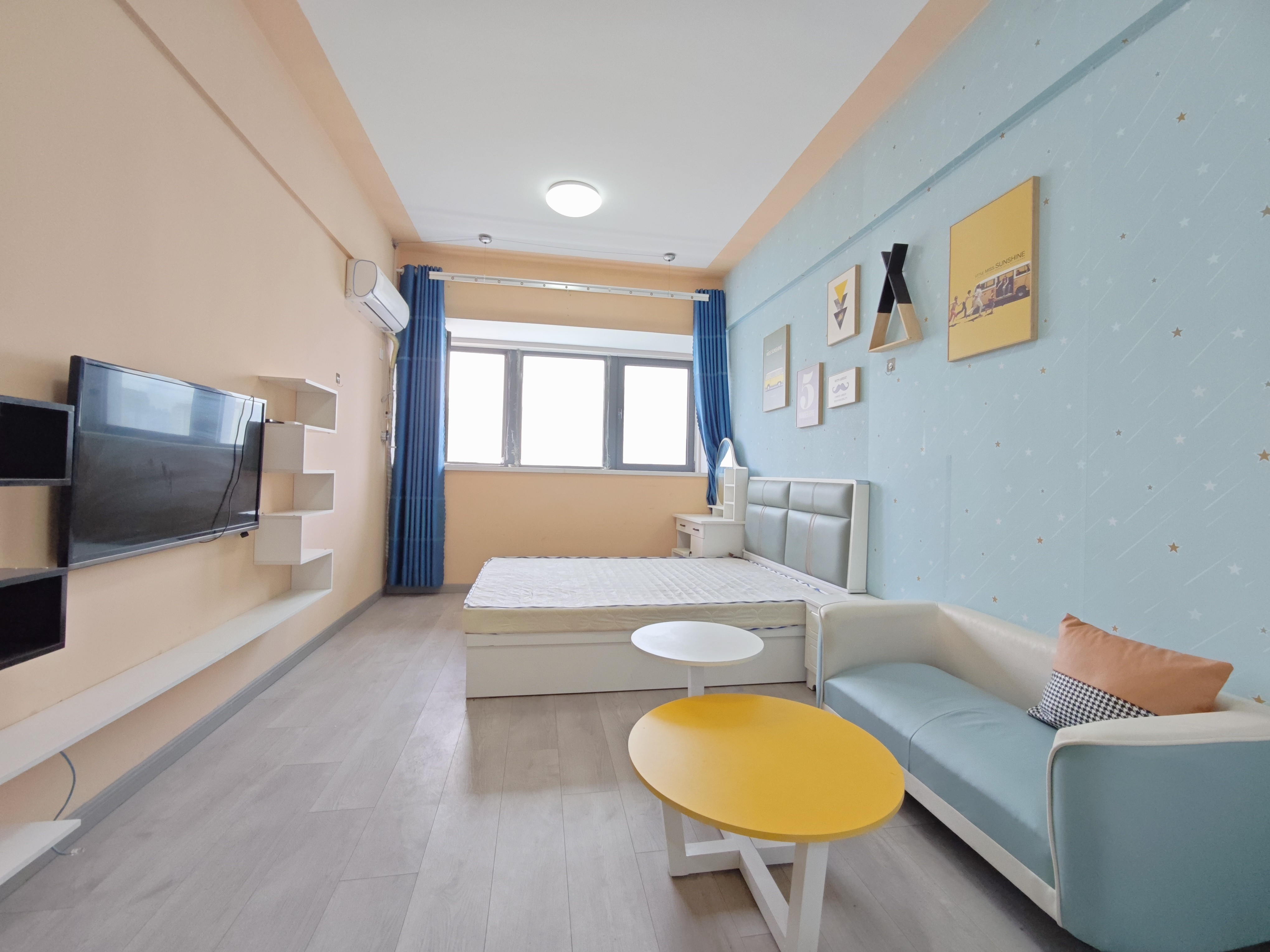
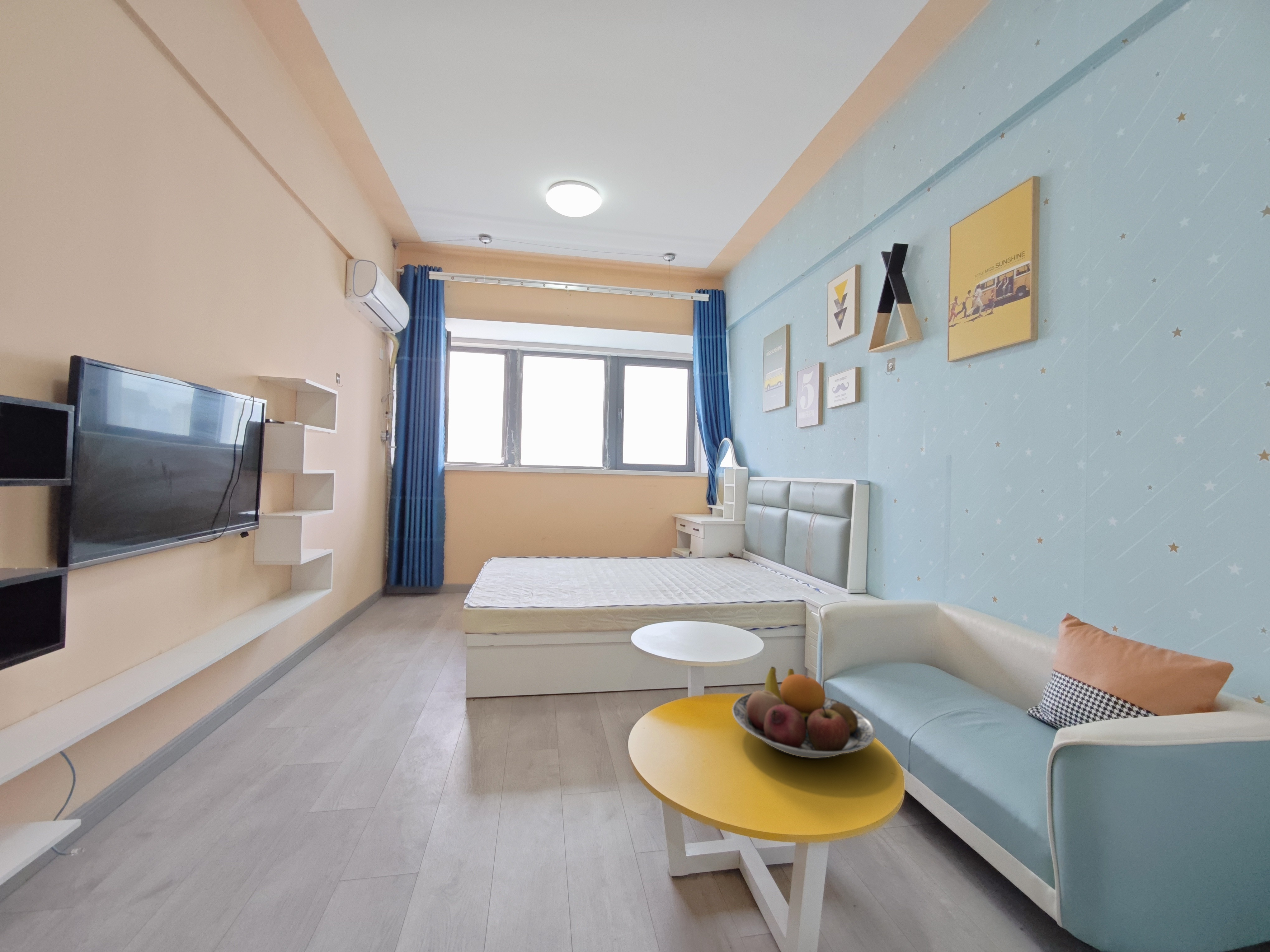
+ fruit bowl (801, 712)
